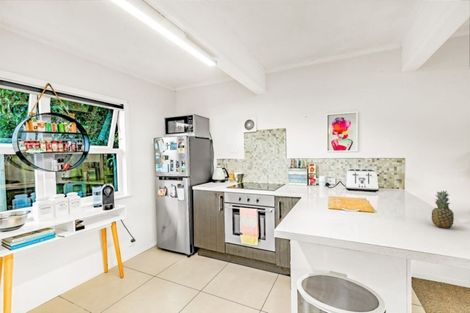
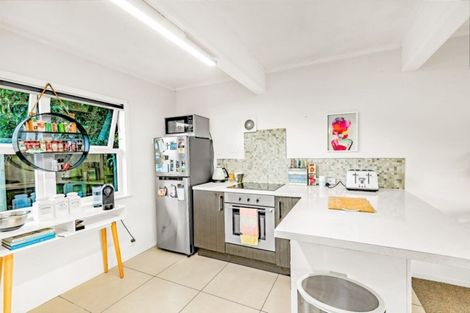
- fruit (442, 208)
